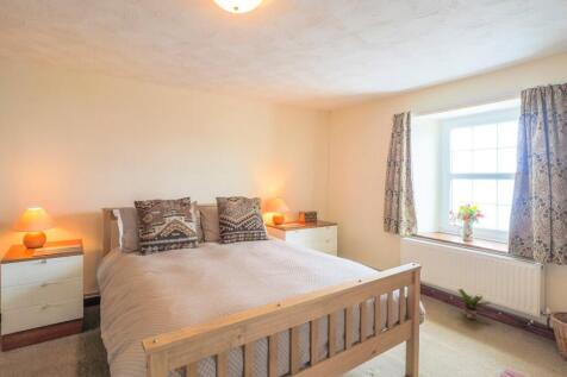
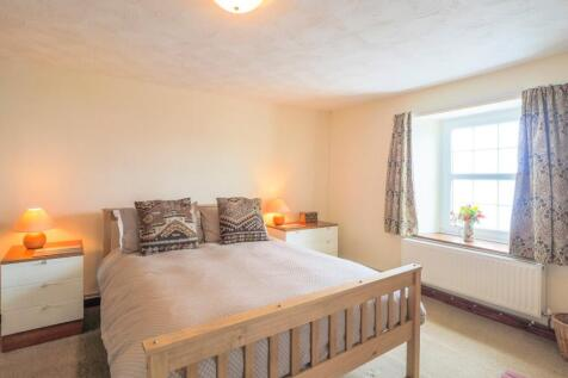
- potted plant (471, 304)
